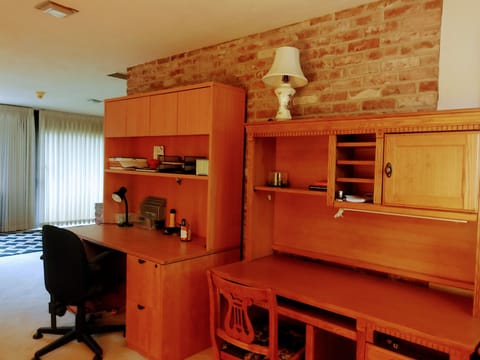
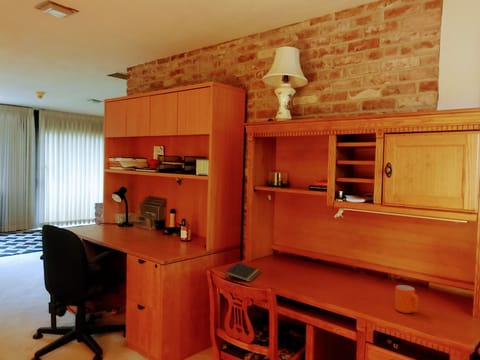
+ notepad (243, 271)
+ mug (407, 299)
